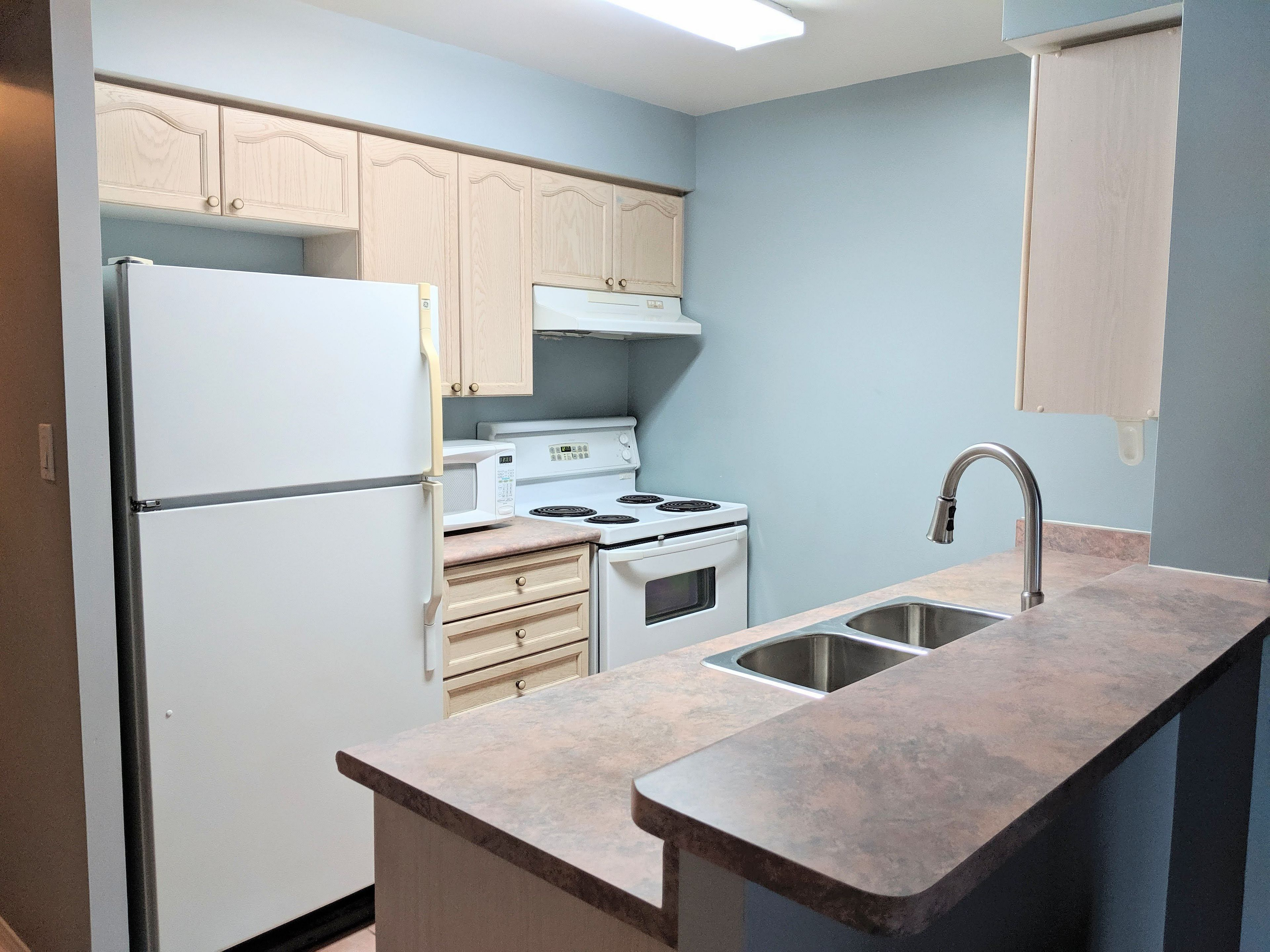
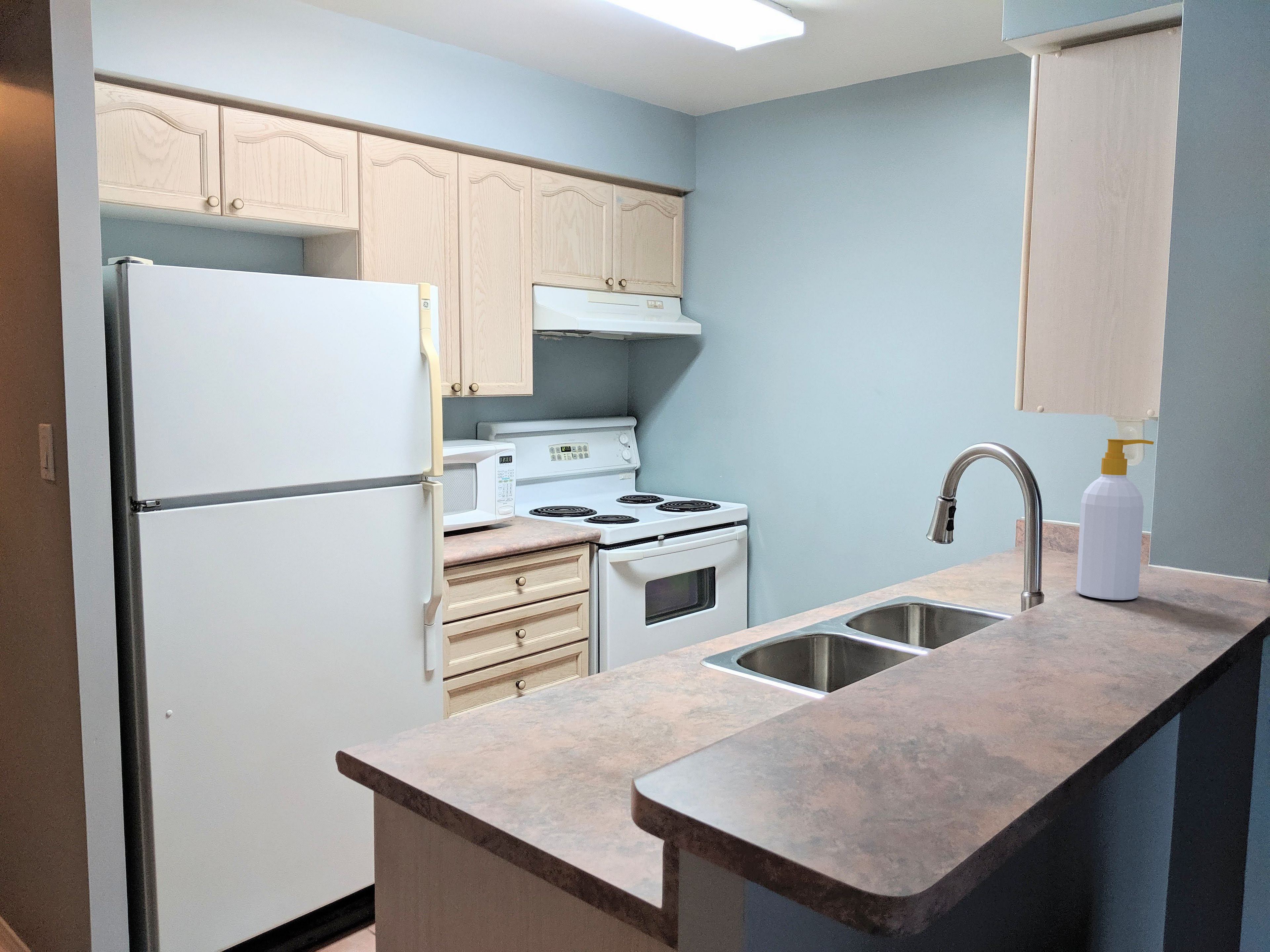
+ soap bottle (1114, 517)
